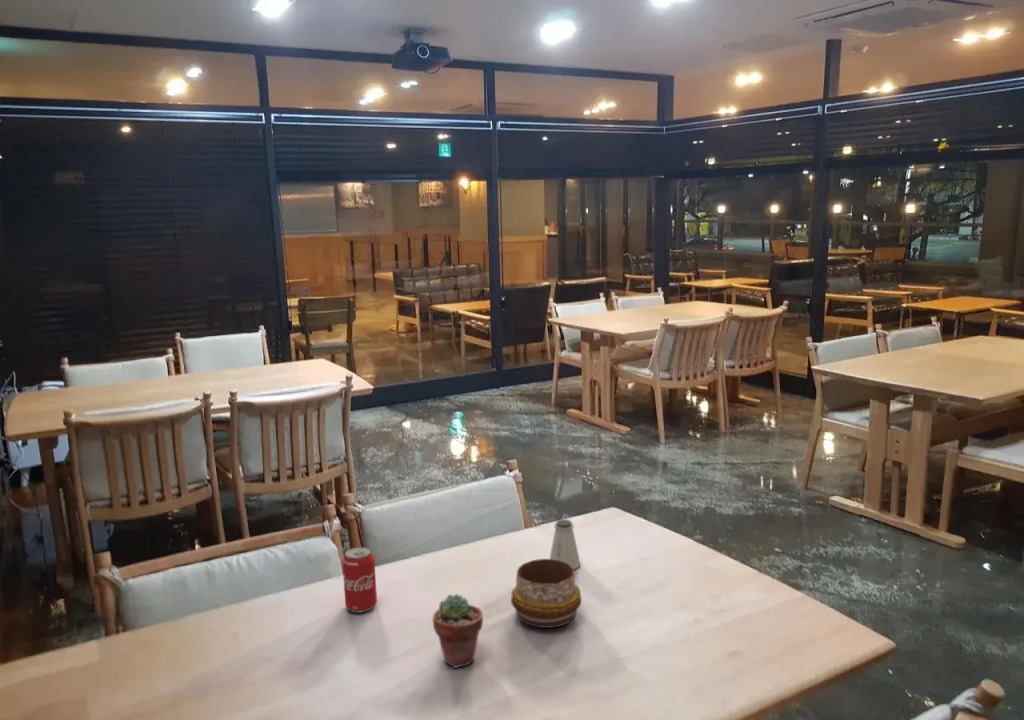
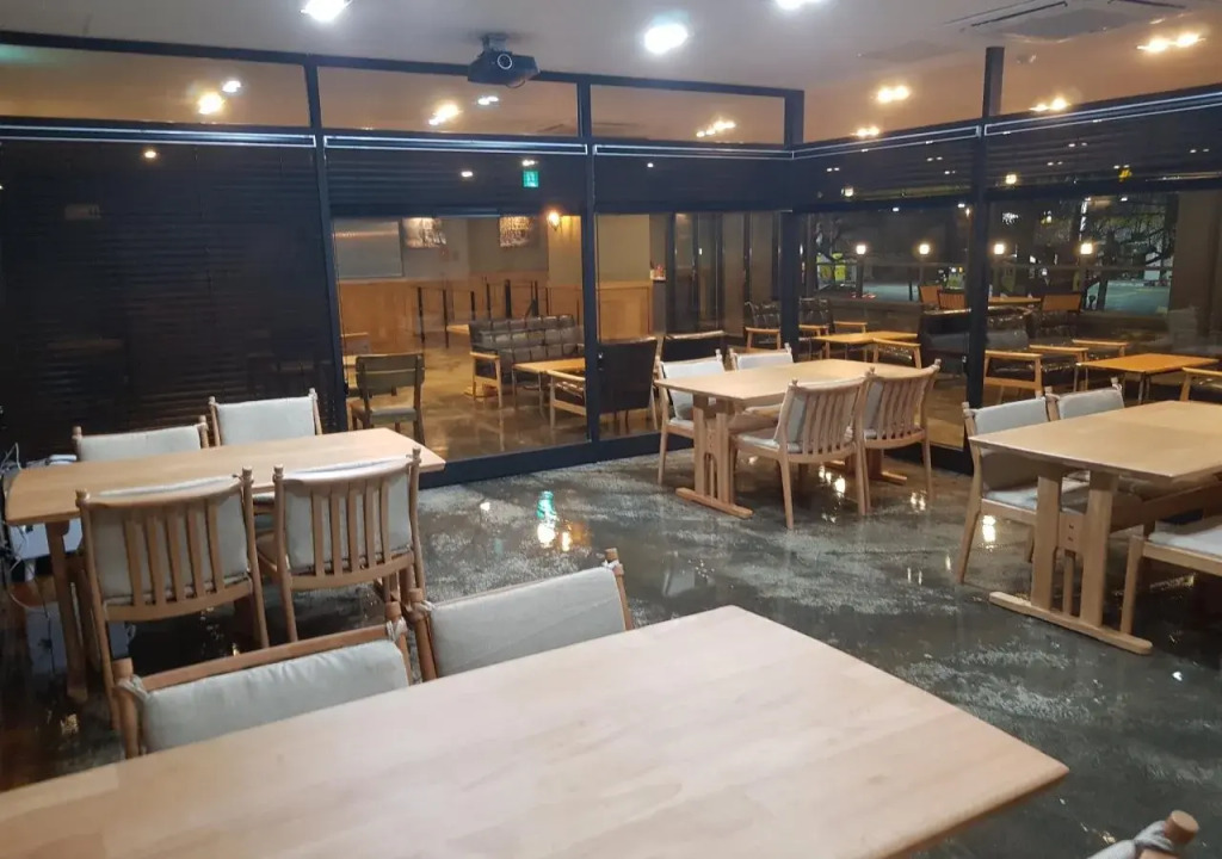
- saltshaker (564, 543)
- decorative bowl (546, 593)
- beverage can (359, 579)
- potted succulent (458, 626)
